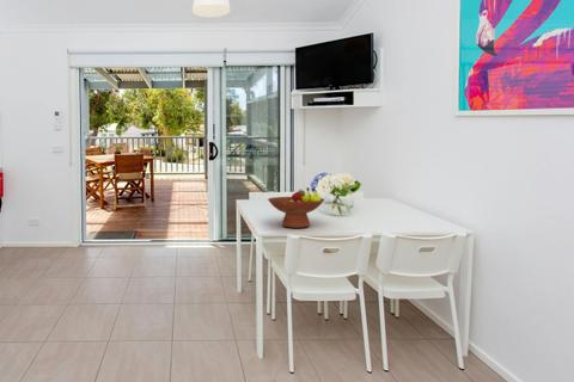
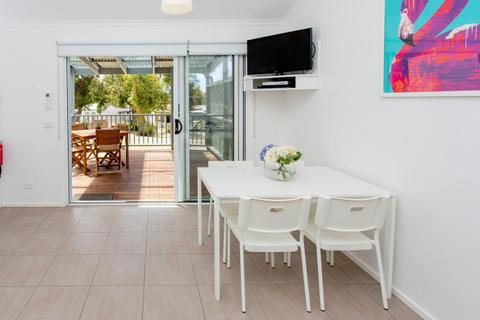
- fruit bowl (295, 207)
